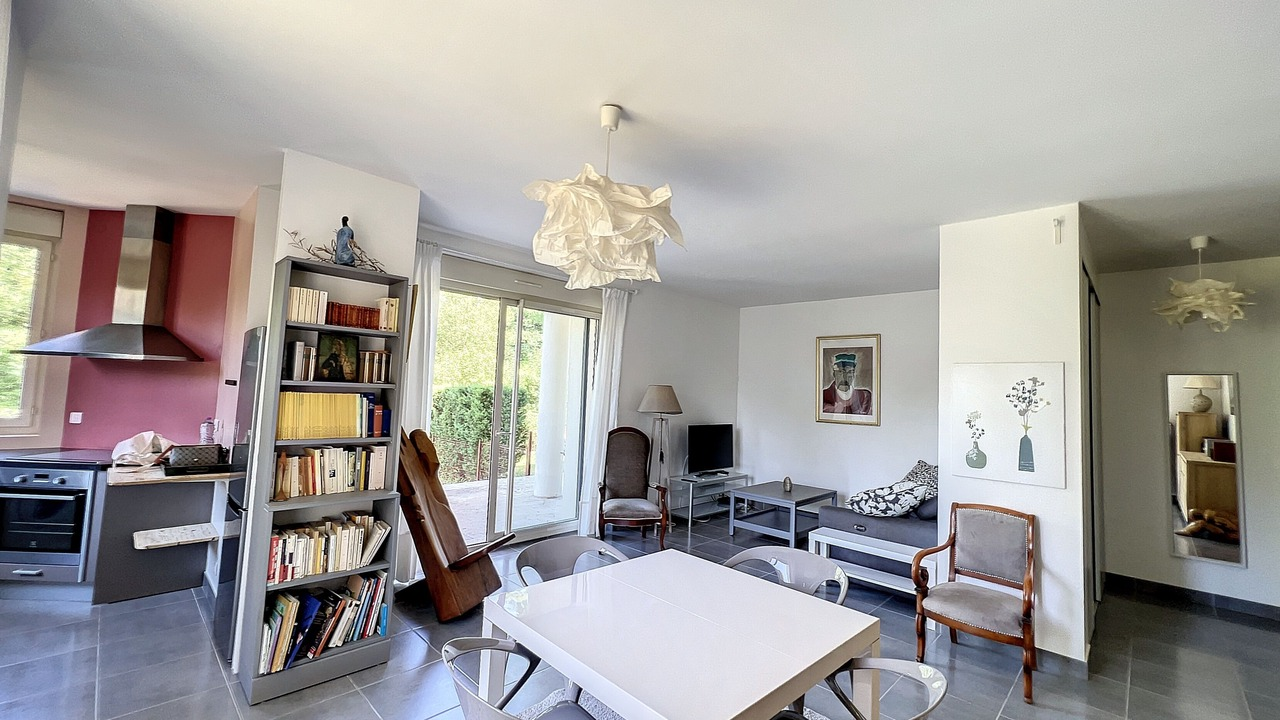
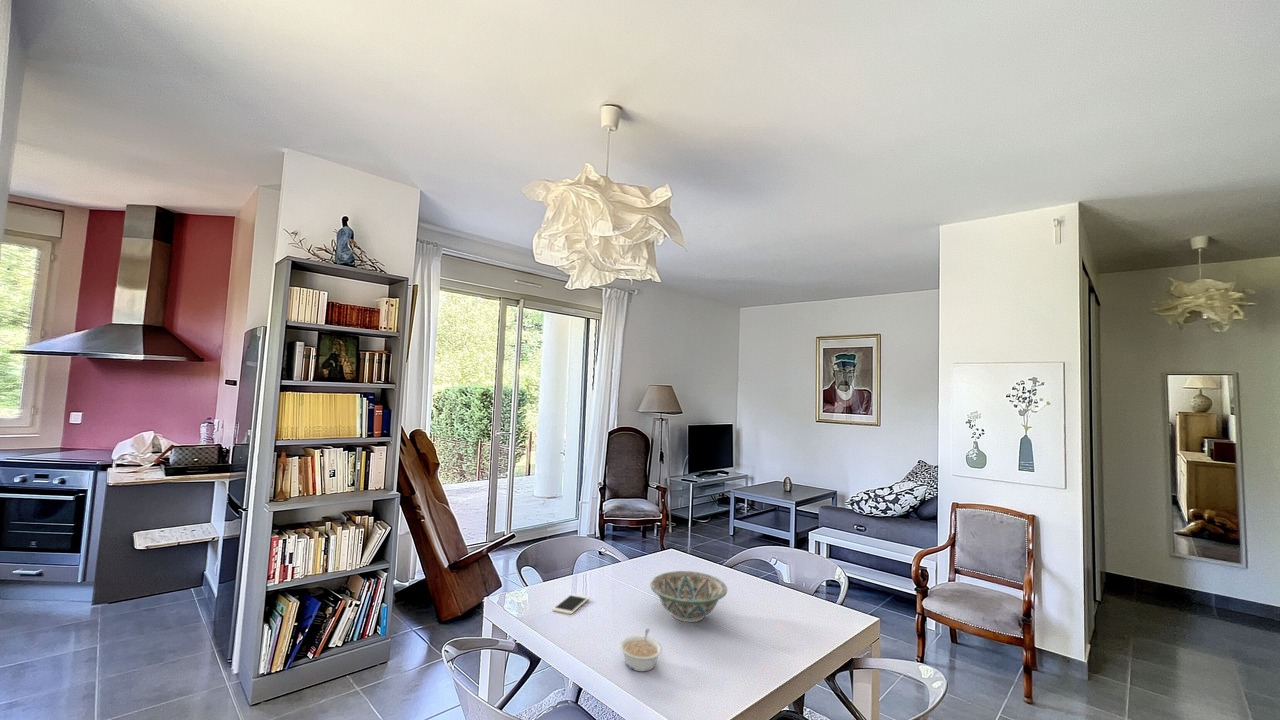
+ legume (639, 652)
+ cell phone (571, 603)
+ decorative bowl (688, 599)
